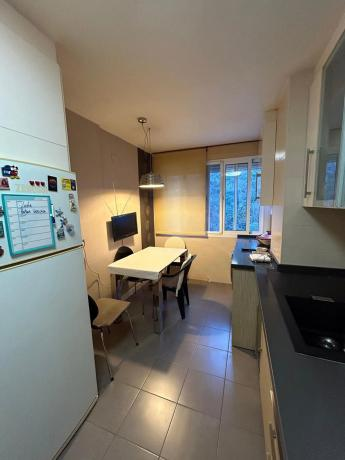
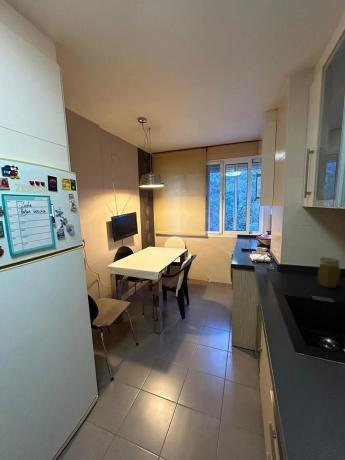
+ jar (328, 272)
